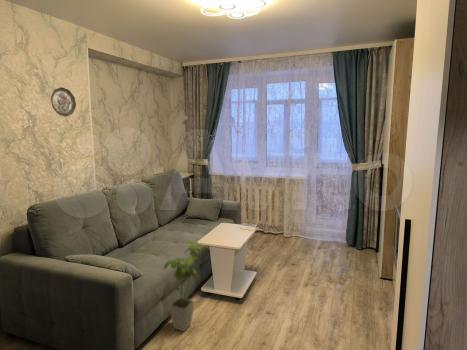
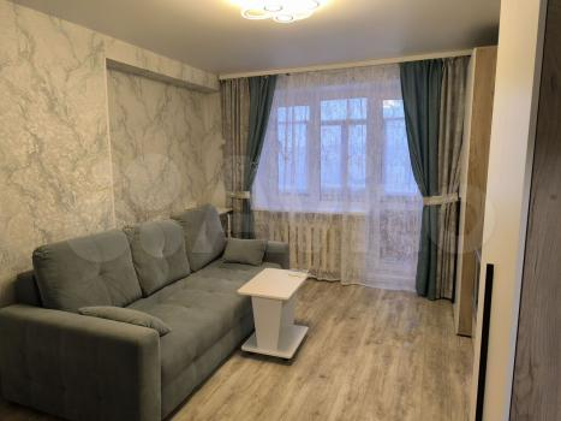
- decorative plate (63, 102)
- house plant (188, 283)
